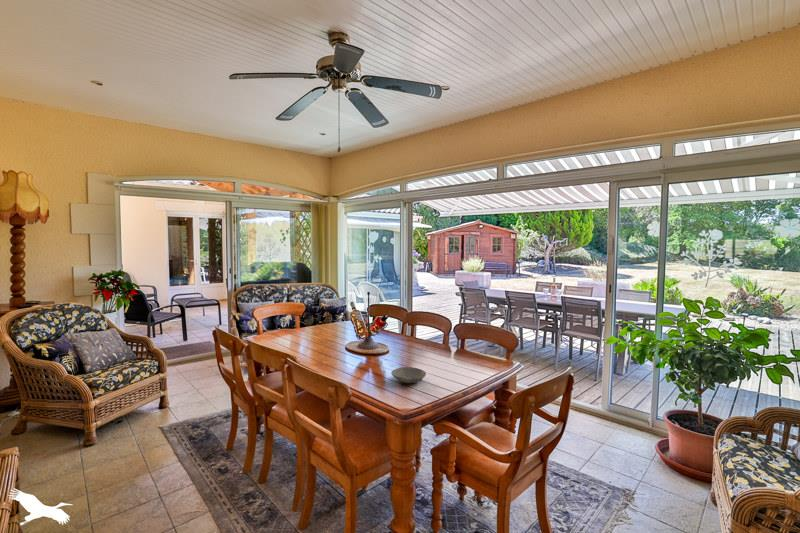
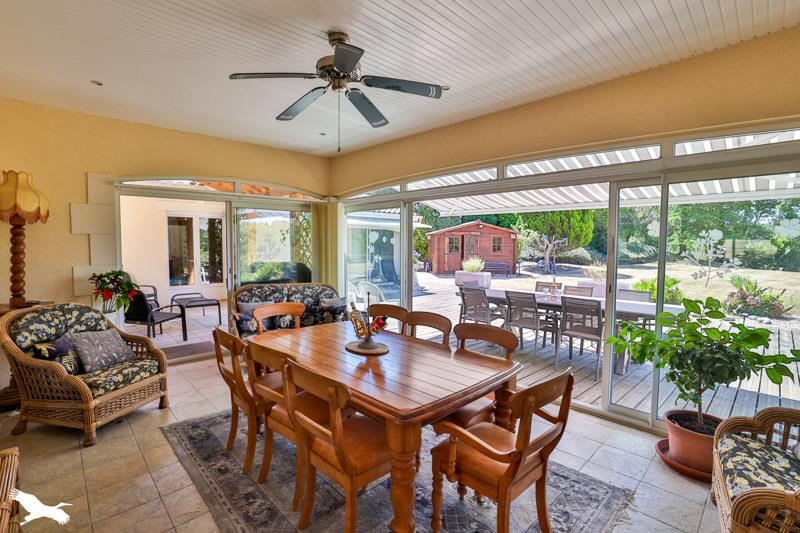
- bowl (408, 376)
